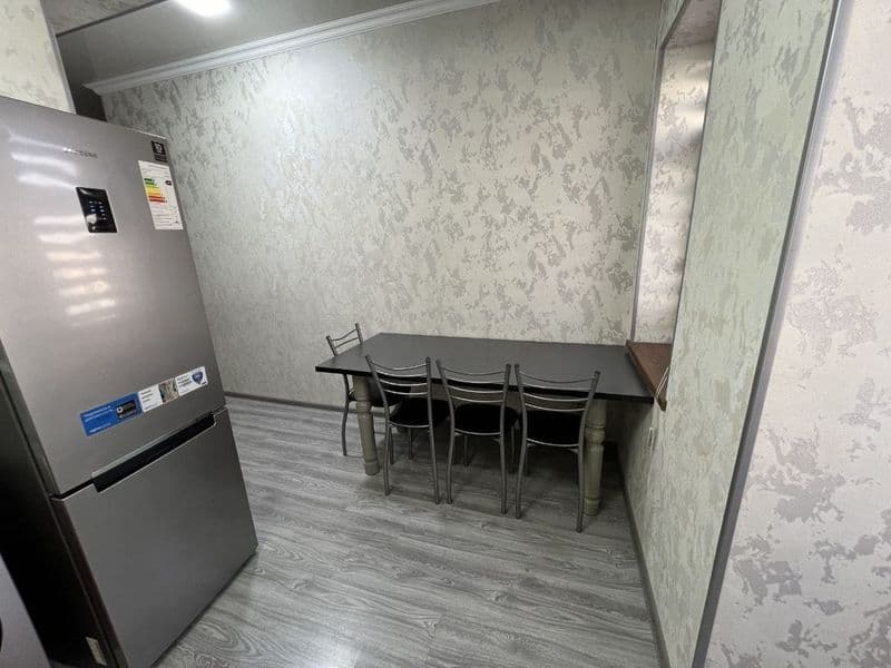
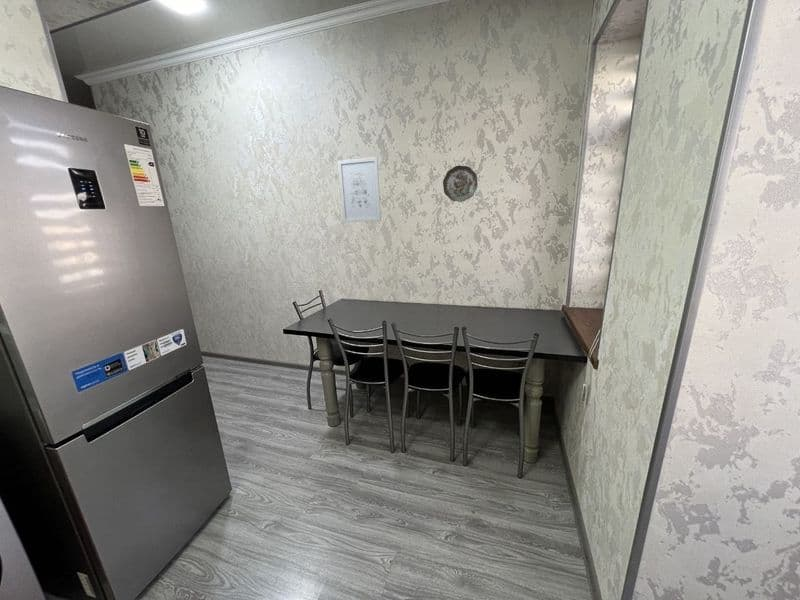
+ wall art (359, 191)
+ decorative plate (460, 183)
